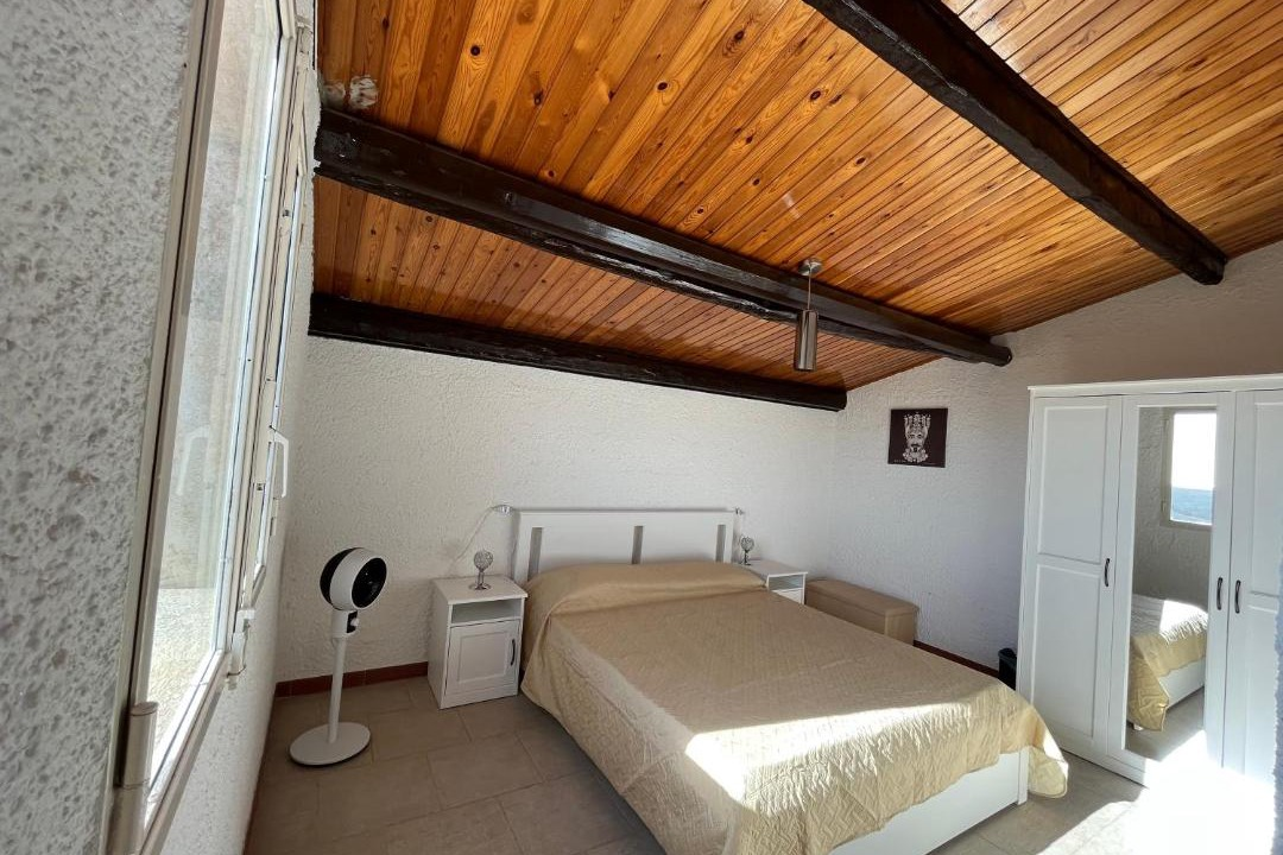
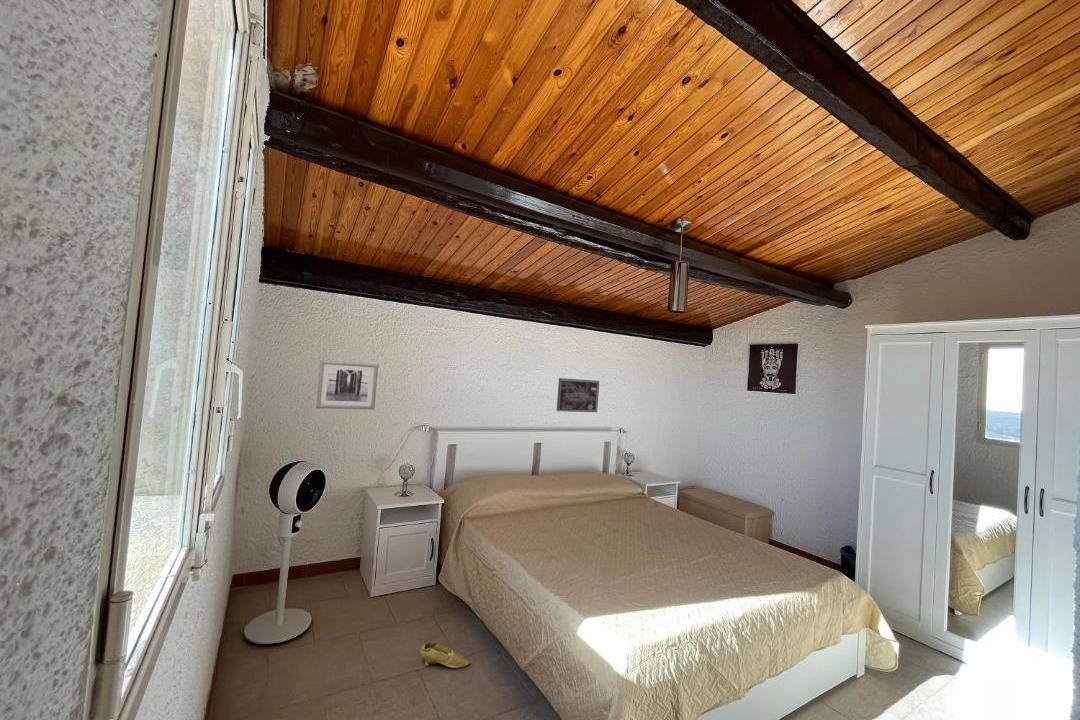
+ shoe (445, 654)
+ wall art (348, 385)
+ wall art (578, 395)
